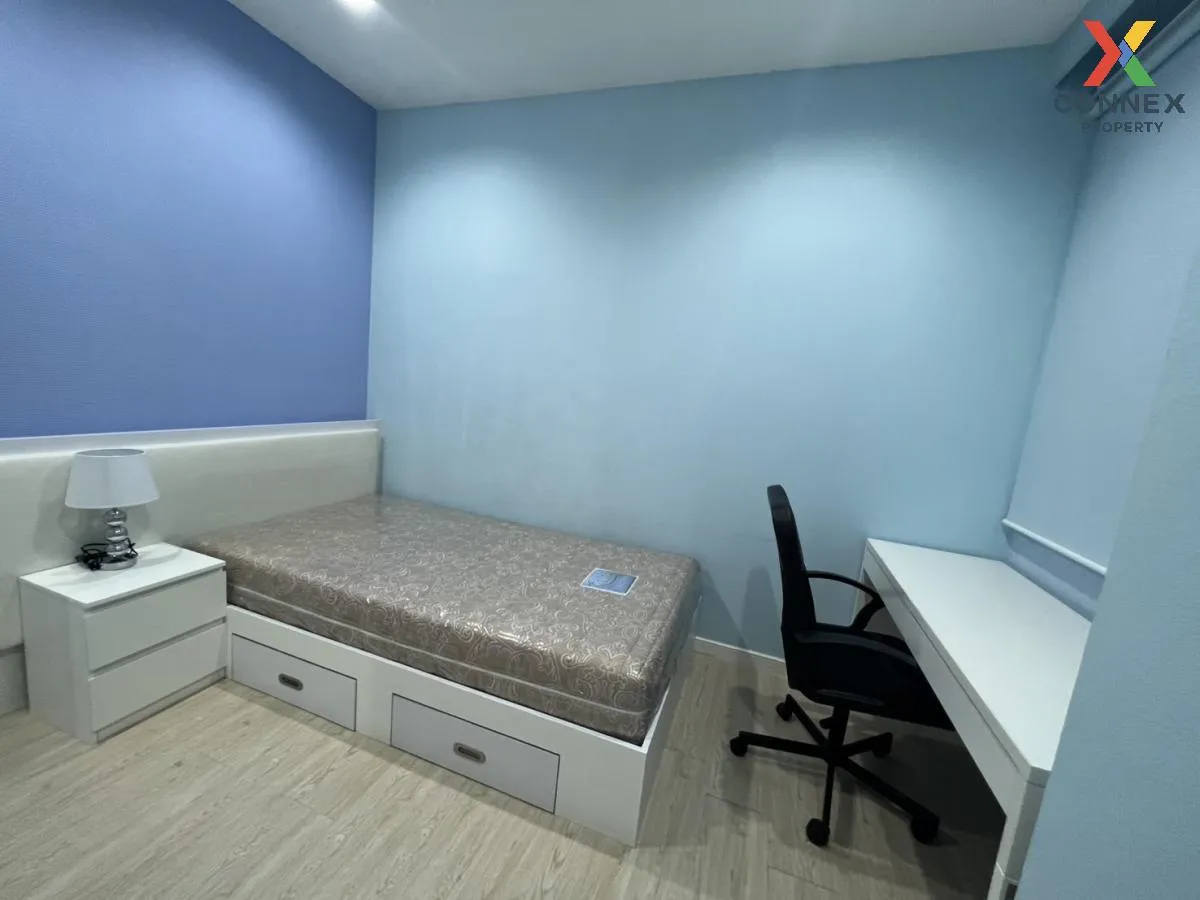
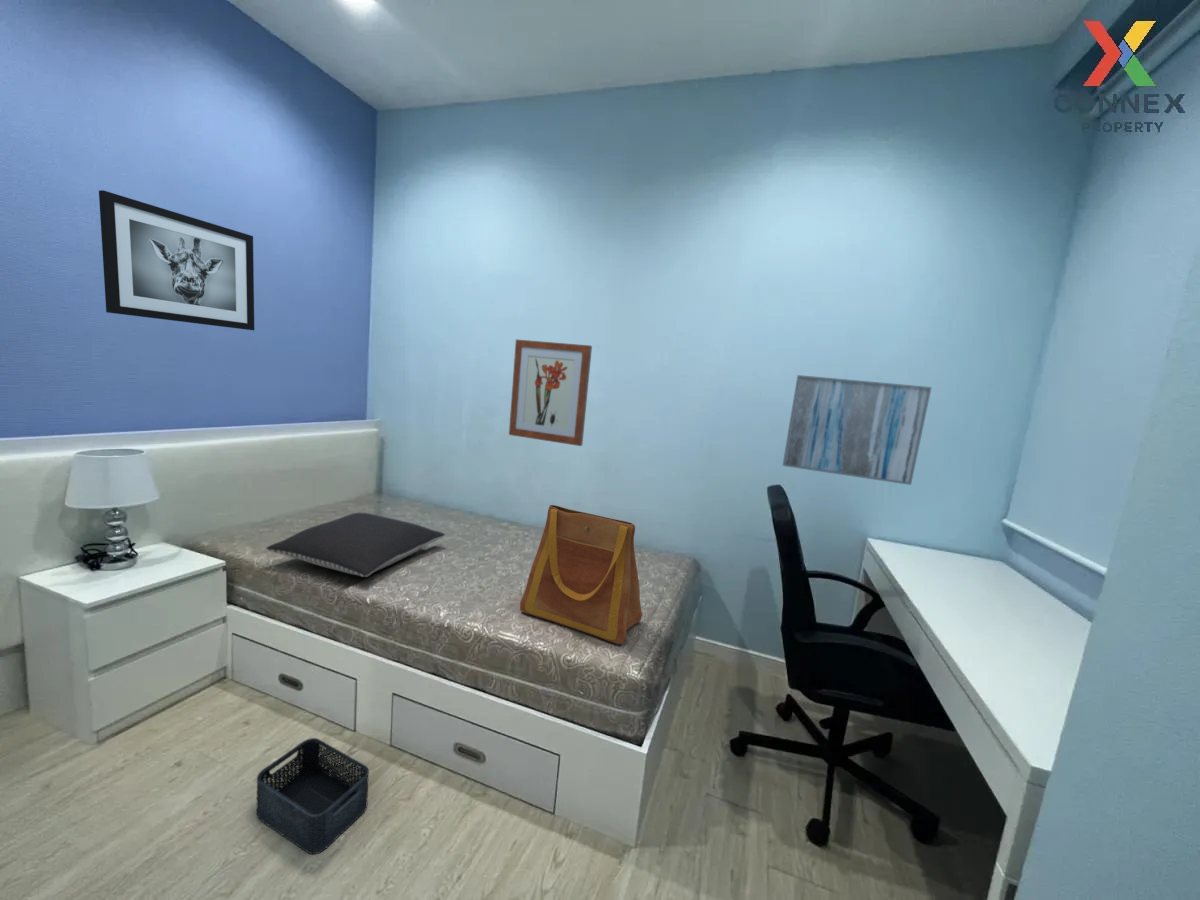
+ wall art (852, 428)
+ wall art (187, 270)
+ pillow (362, 541)
+ tote bag (585, 566)
+ storage bin (313, 791)
+ wall art (548, 392)
